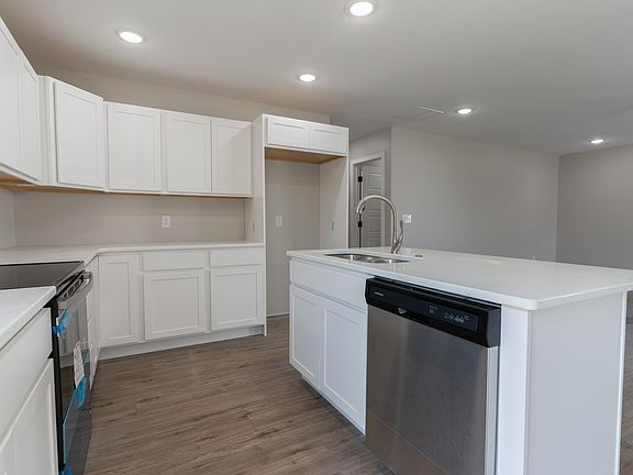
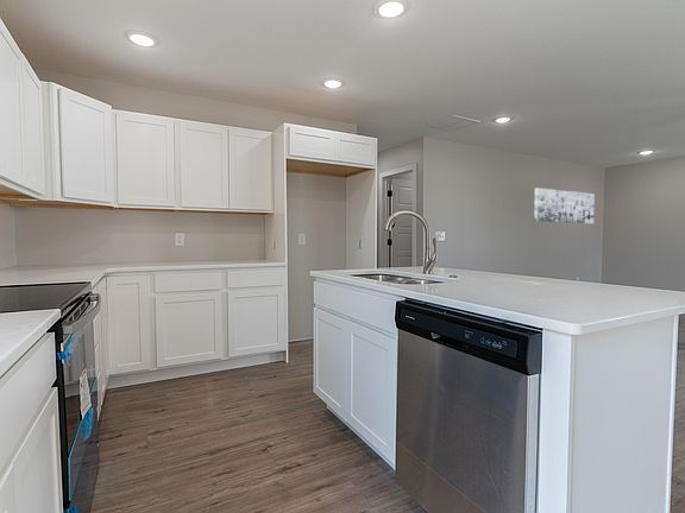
+ wall art (565, 207)
